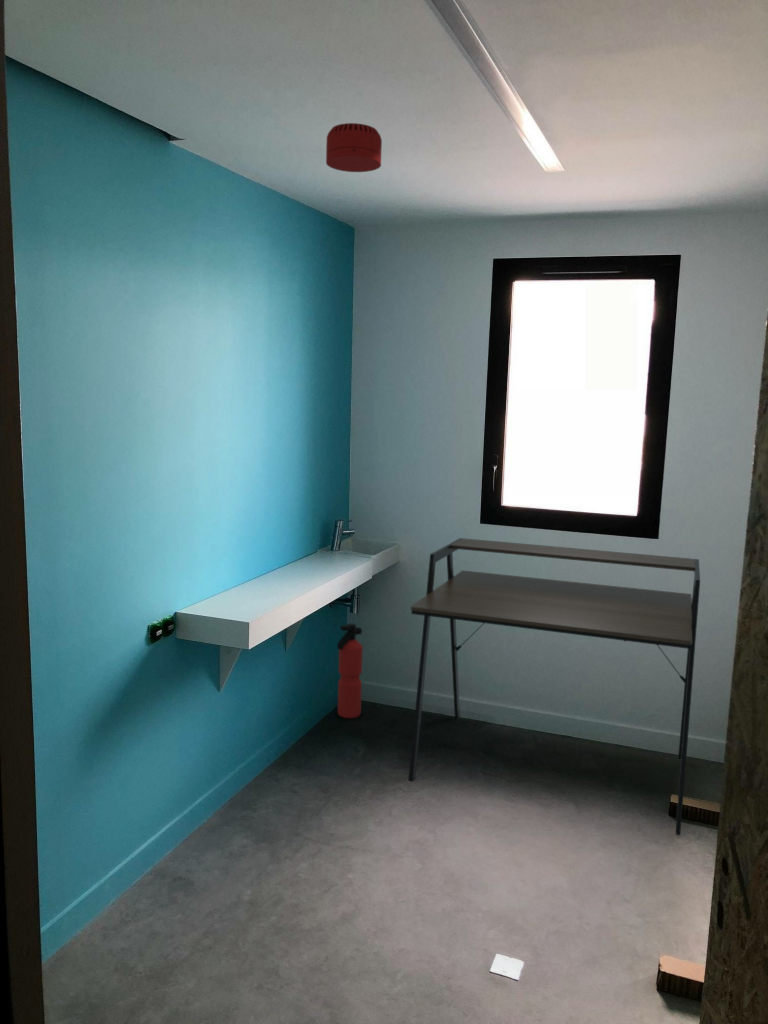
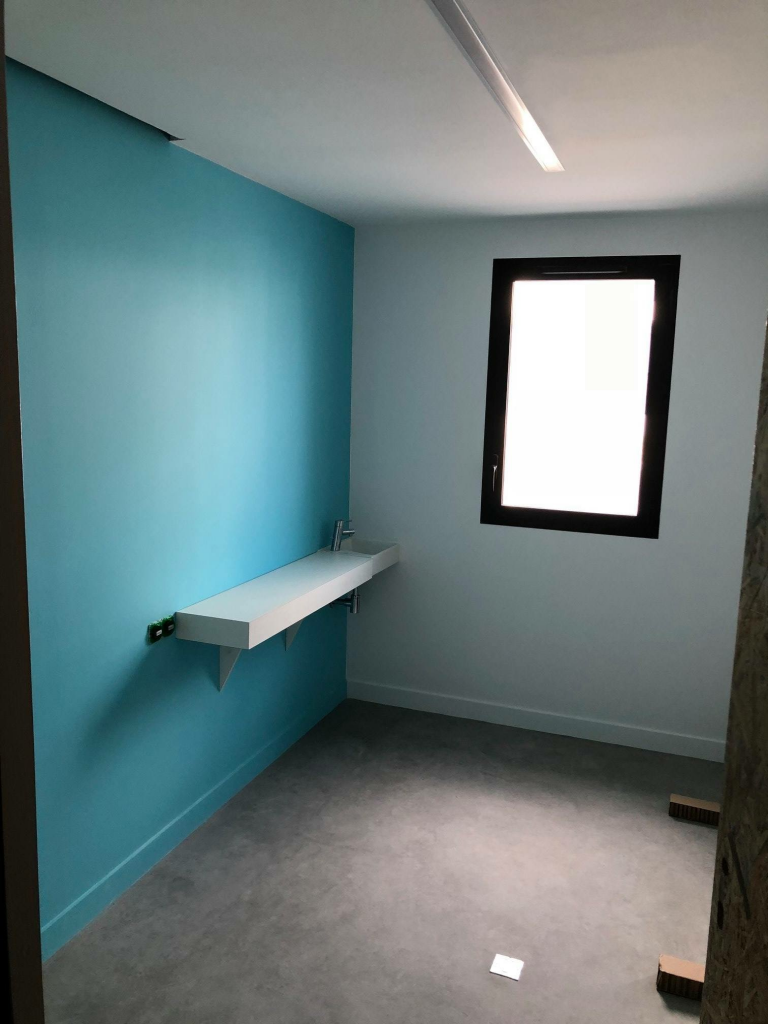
- desk (559, 632)
- fire extinguisher (349, 669)
- smoke detector (354, 147)
